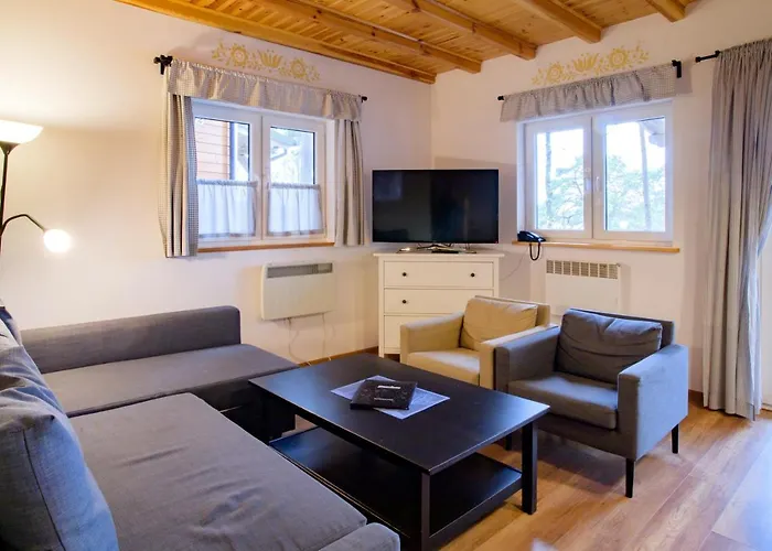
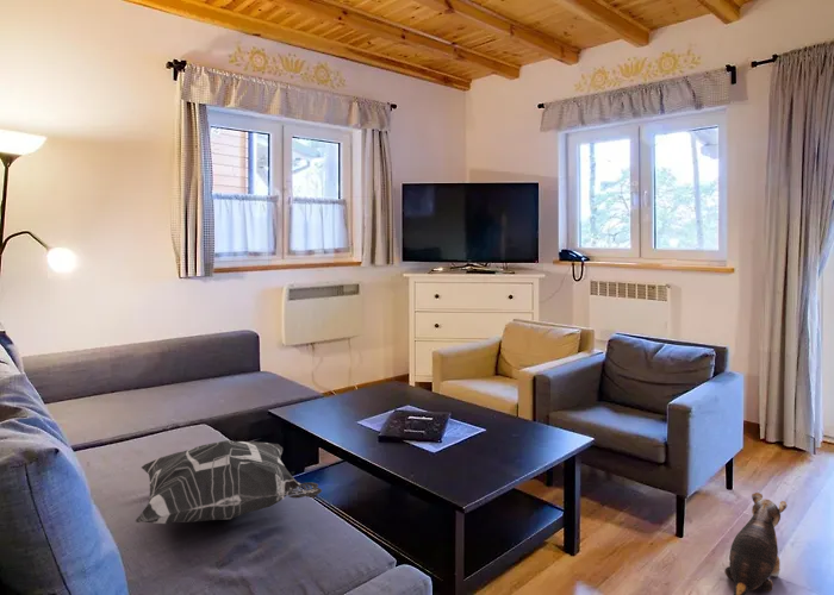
+ decorative pillow (225, 478)
+ plush toy (752, 546)
